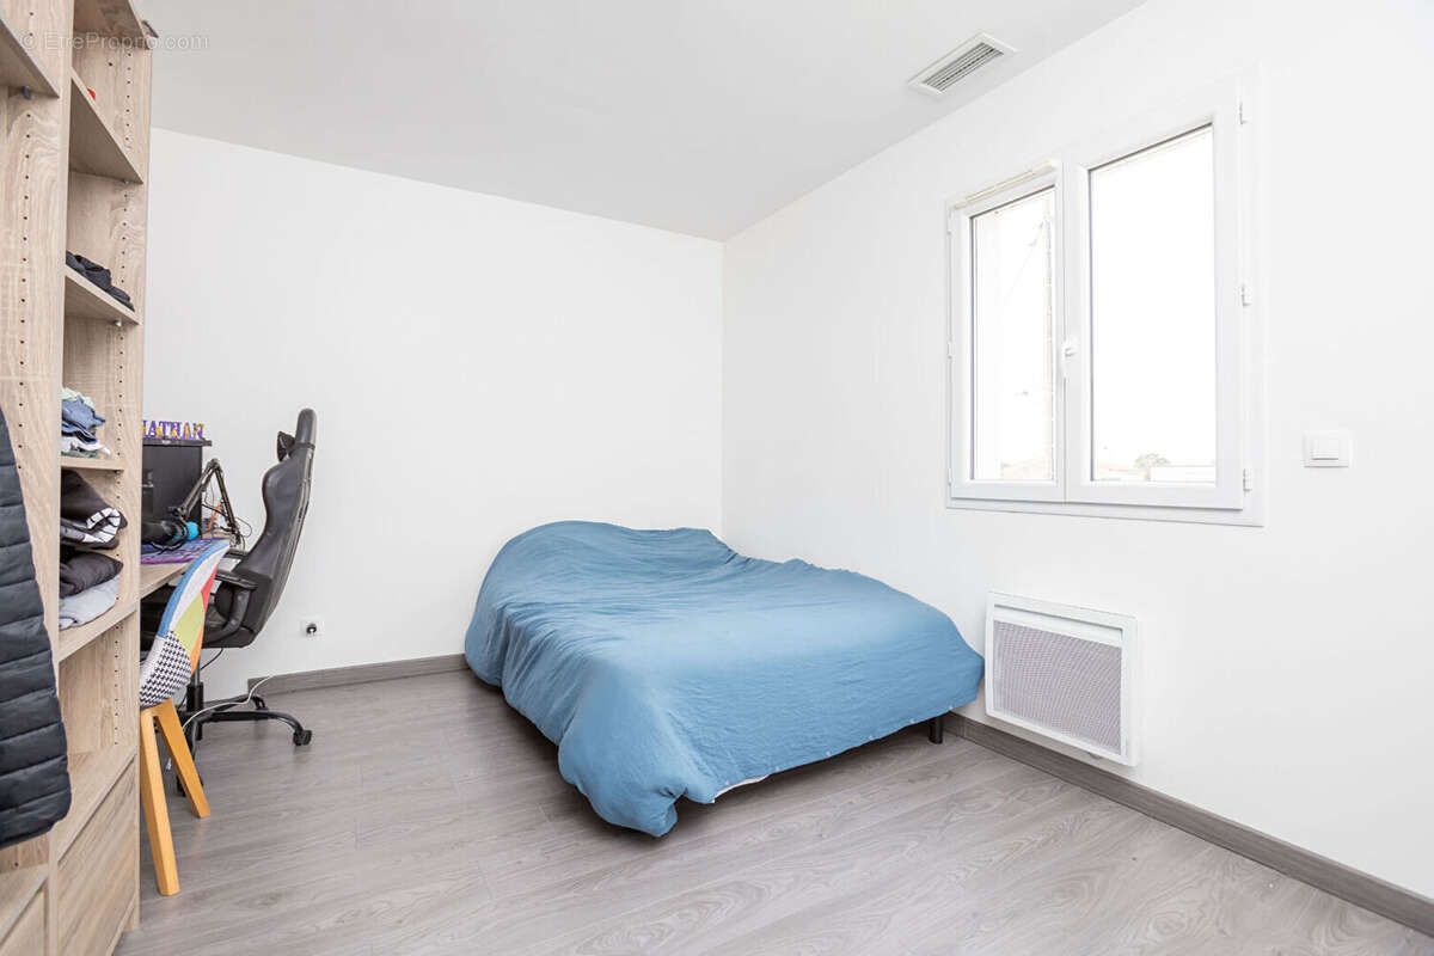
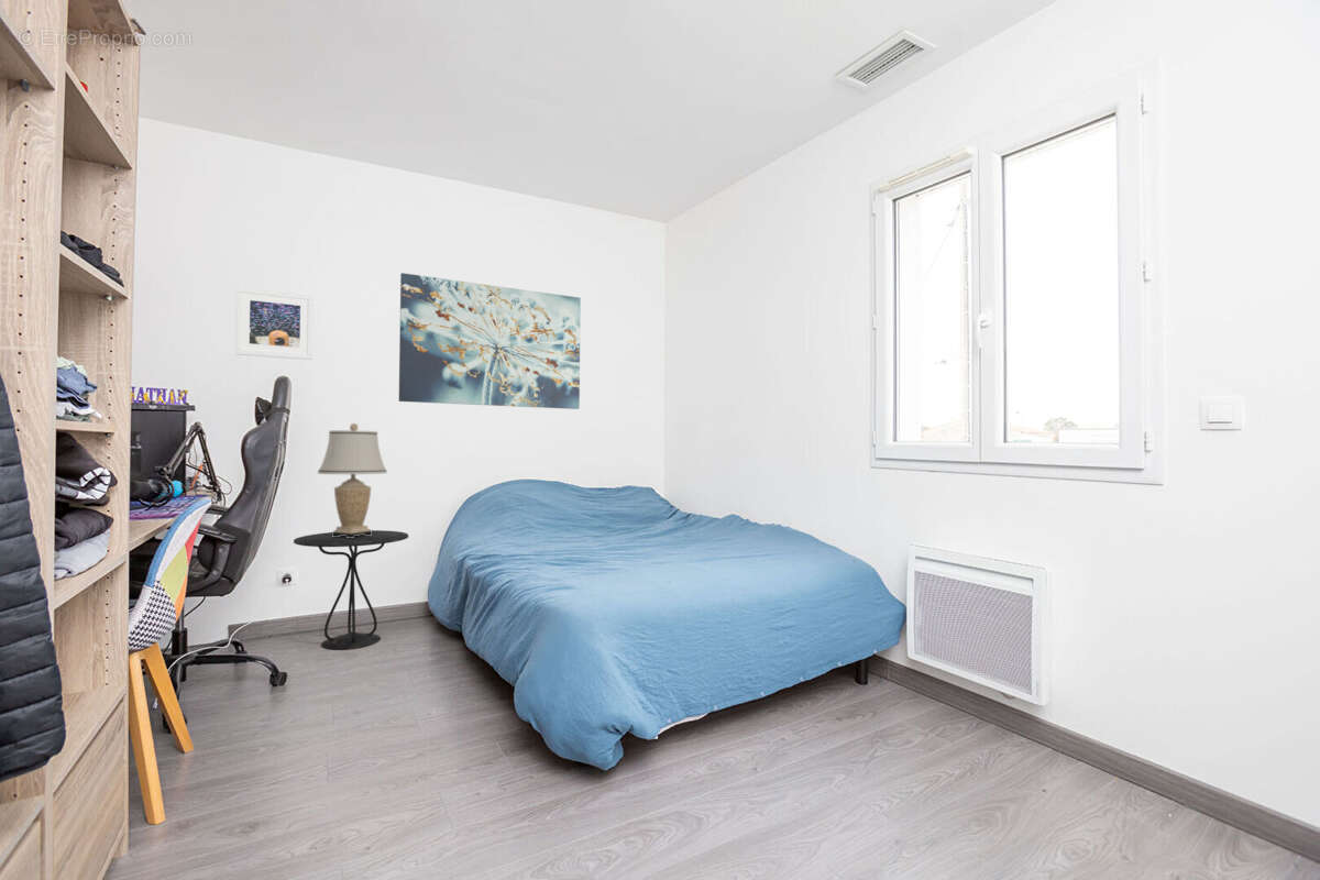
+ side table (352, 588)
+ table lamp (352, 479)
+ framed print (275, 323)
+ wall art (495, 345)
